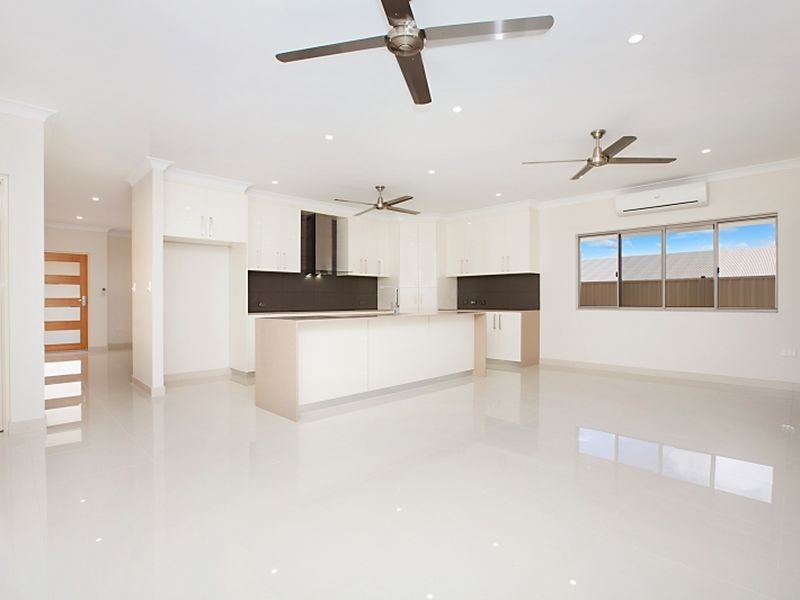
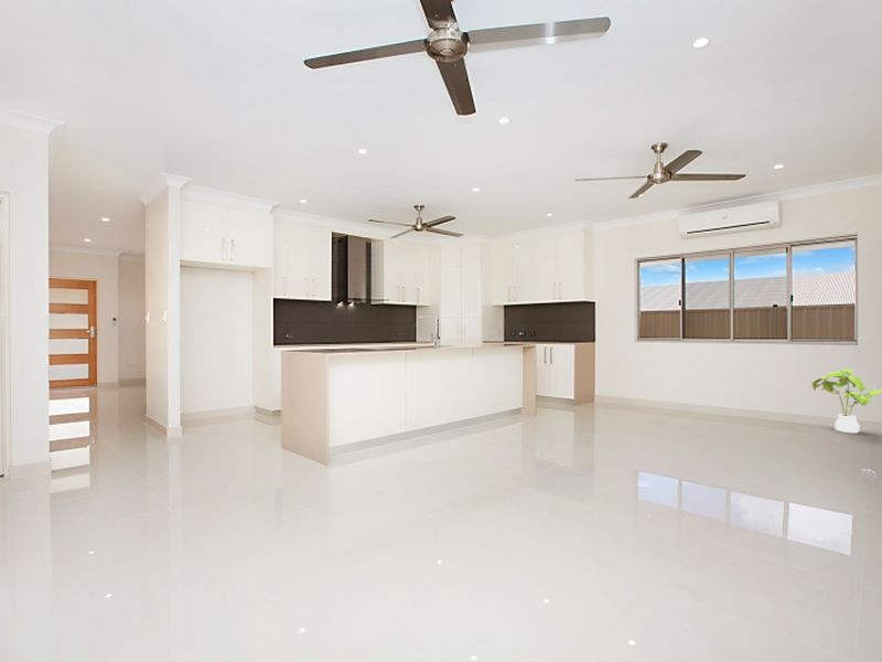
+ house plant (847, 401)
